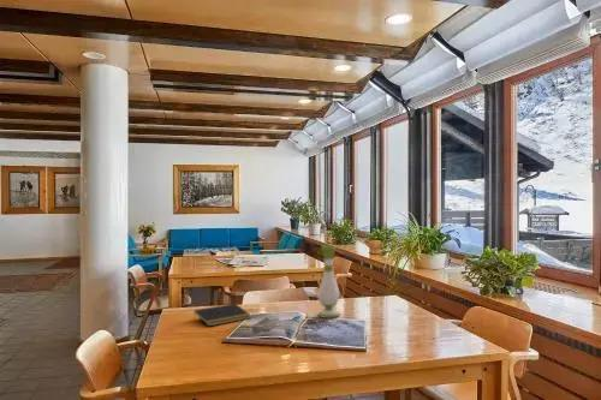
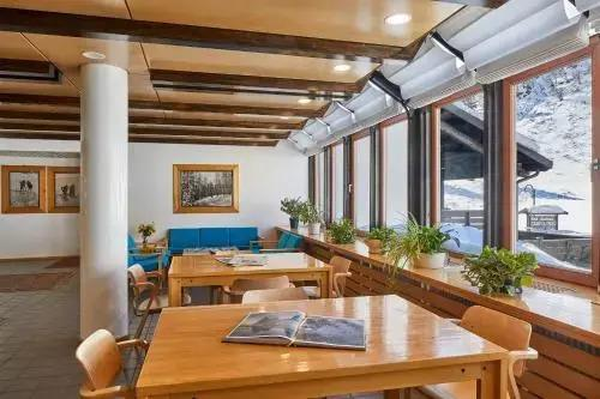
- vase (328, 280)
- notepad (222, 314)
